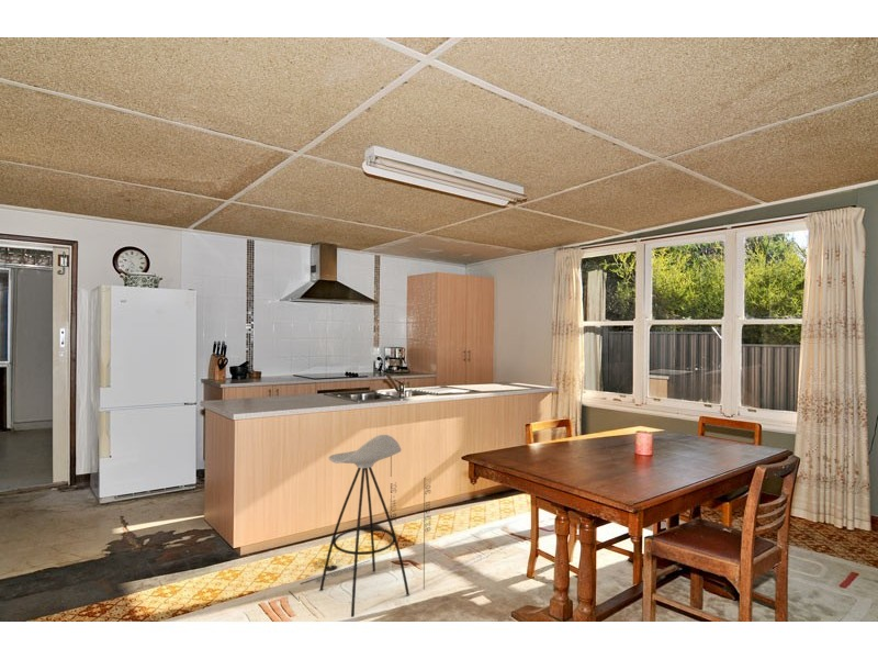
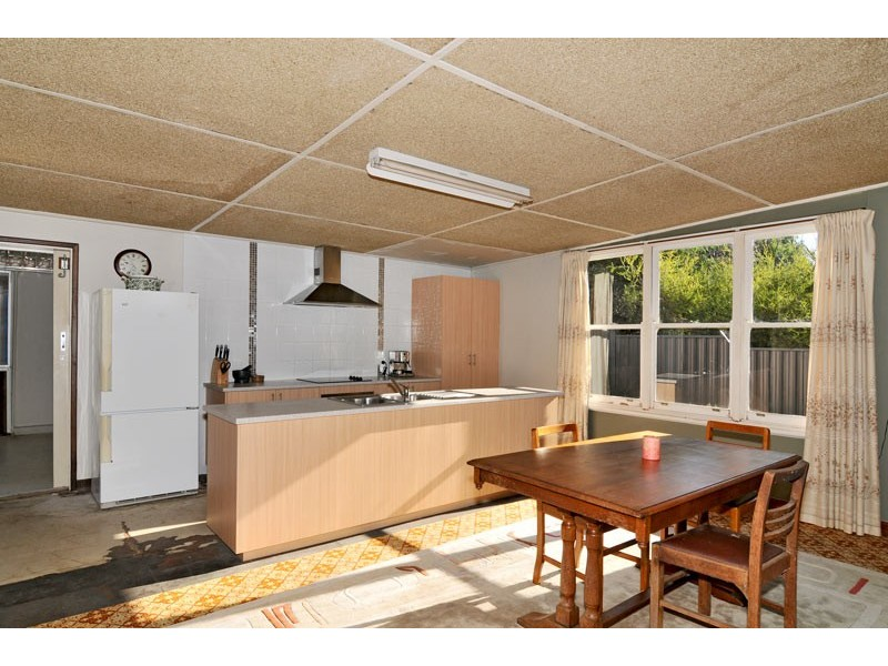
- stool (347, 501)
